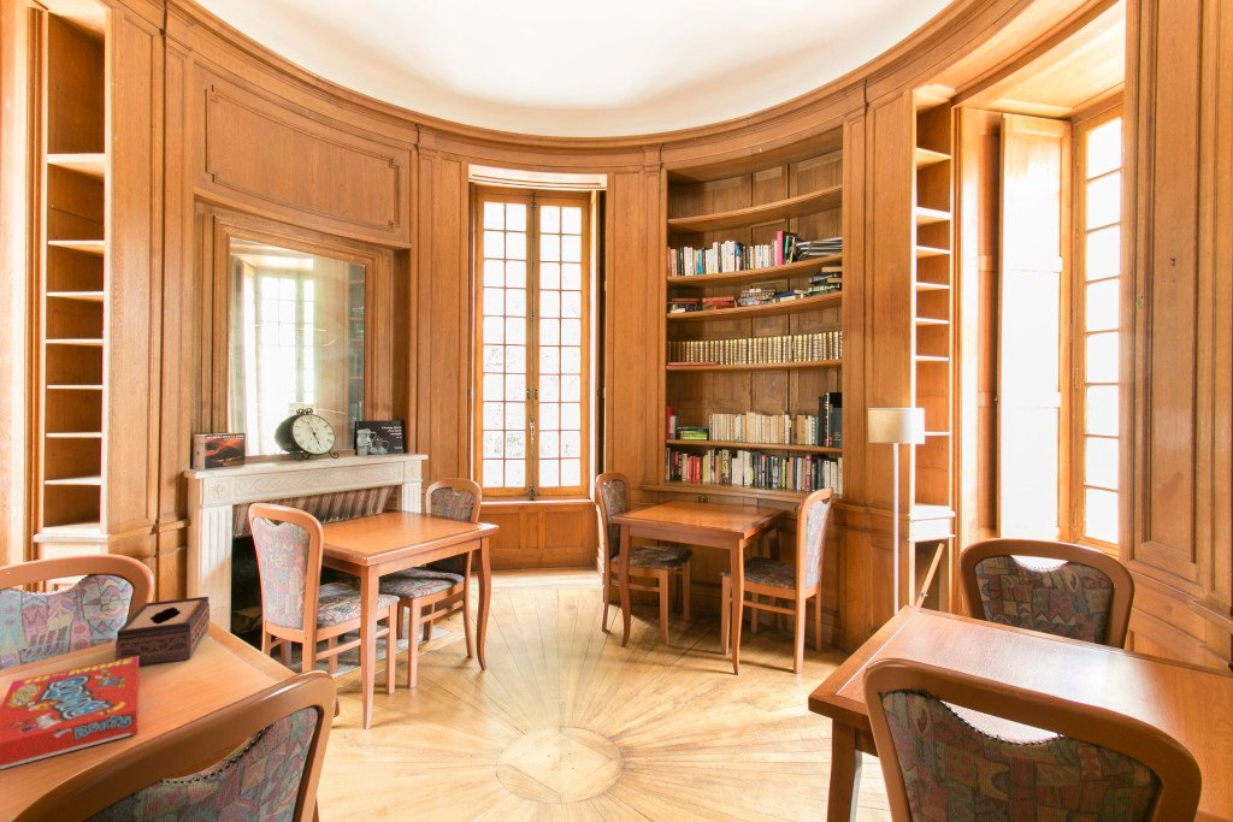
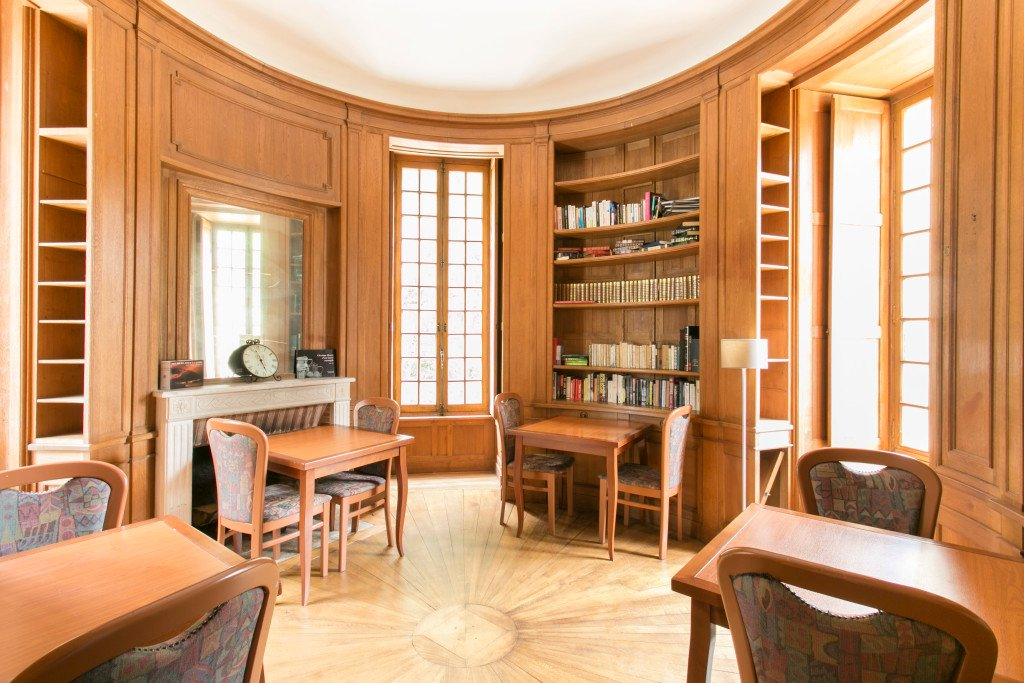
- snack box (71, 705)
- tissue box (166, 629)
